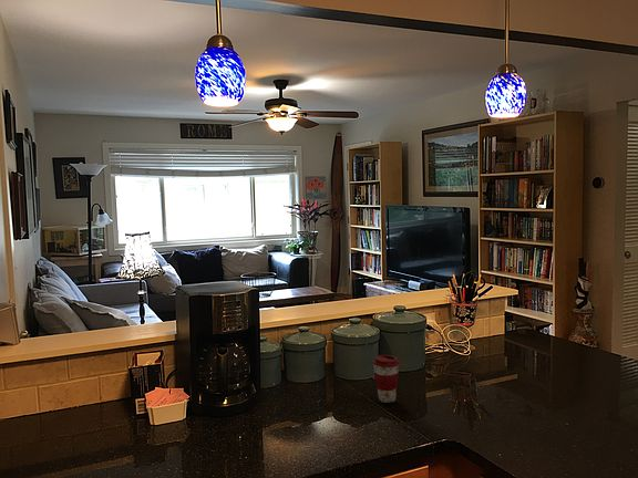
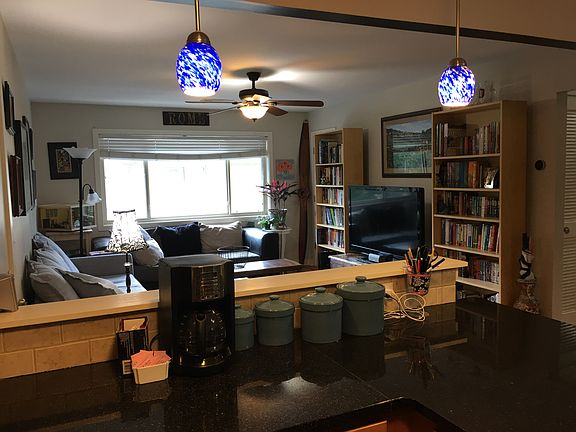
- coffee cup (387, 378)
